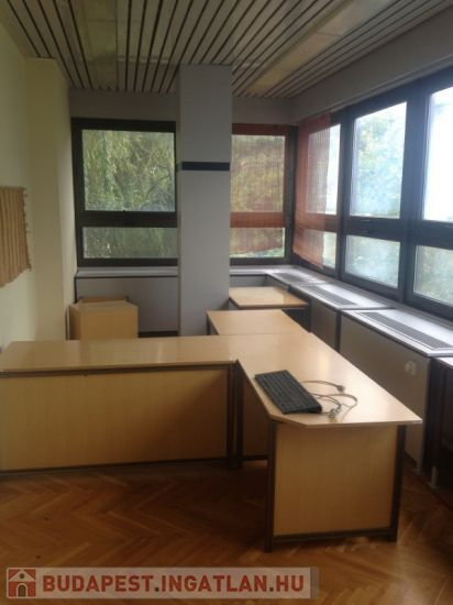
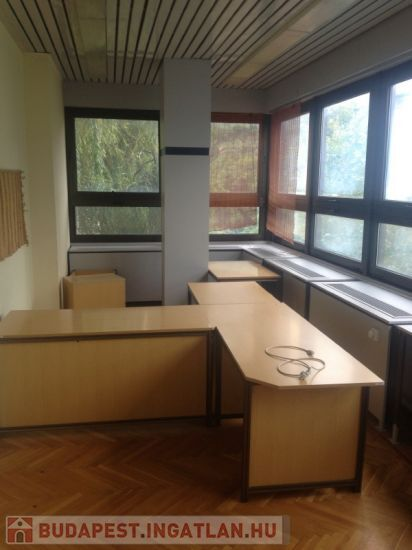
- keyboard (285, 389)
